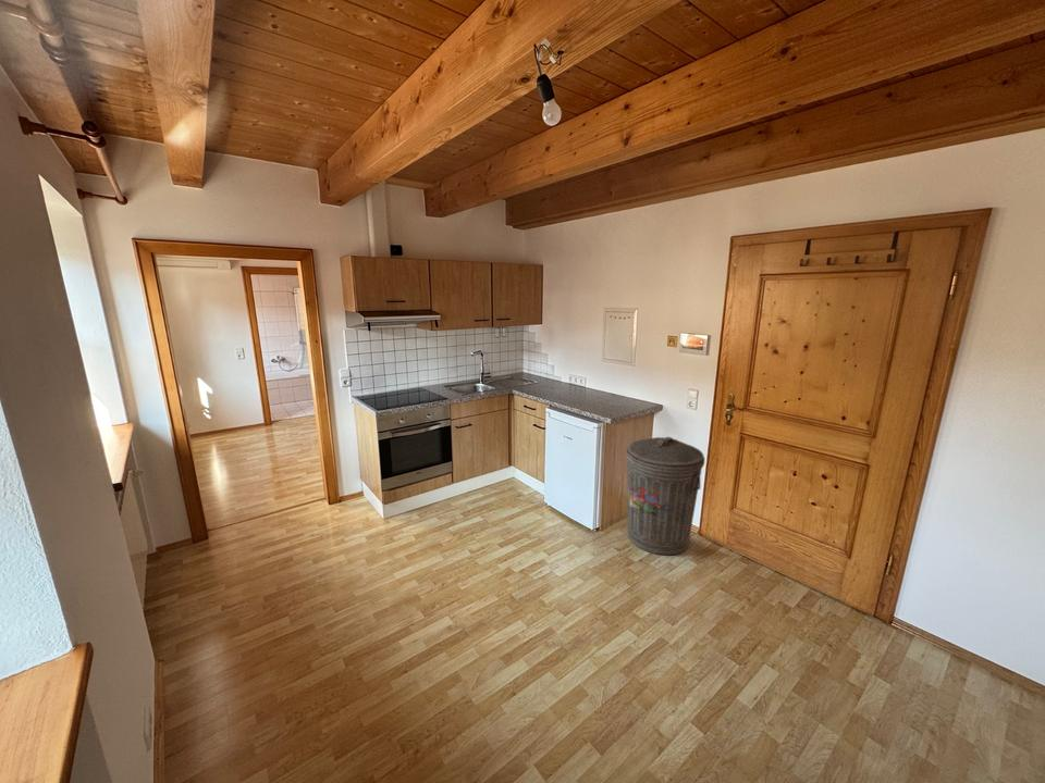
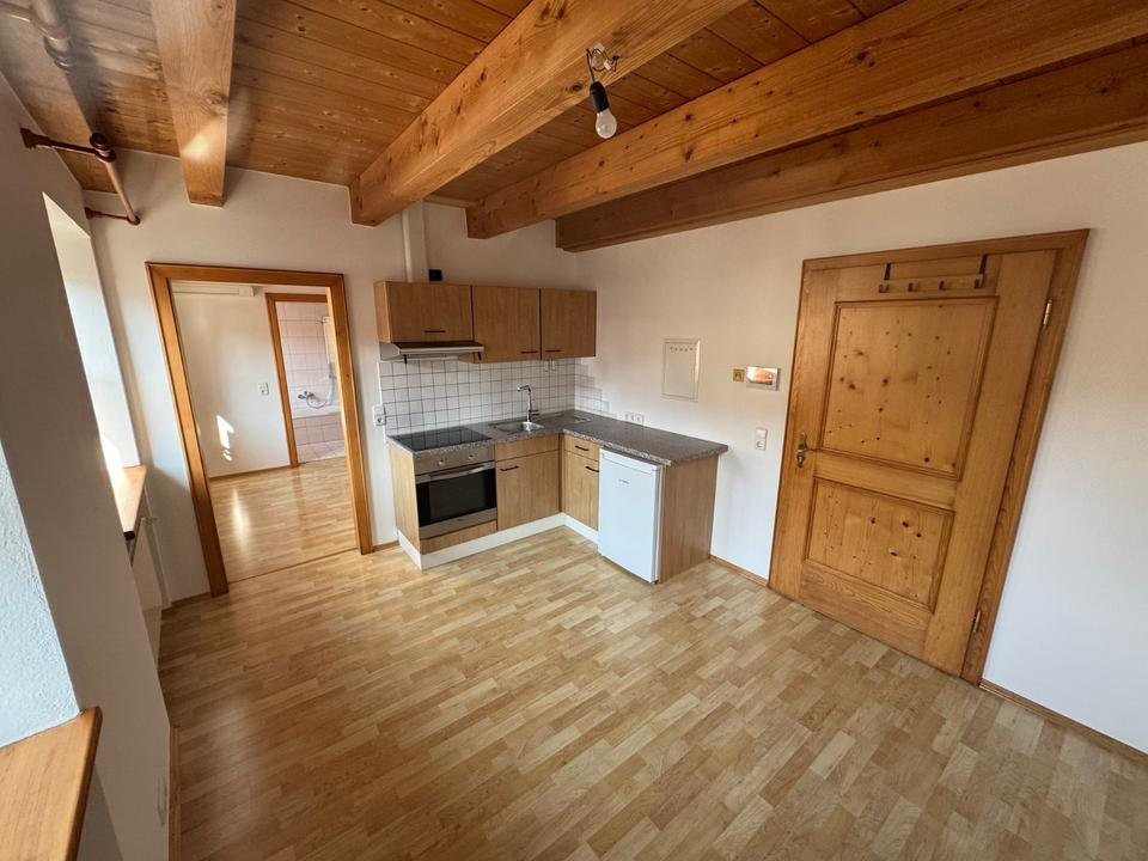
- trash can (661, 489)
